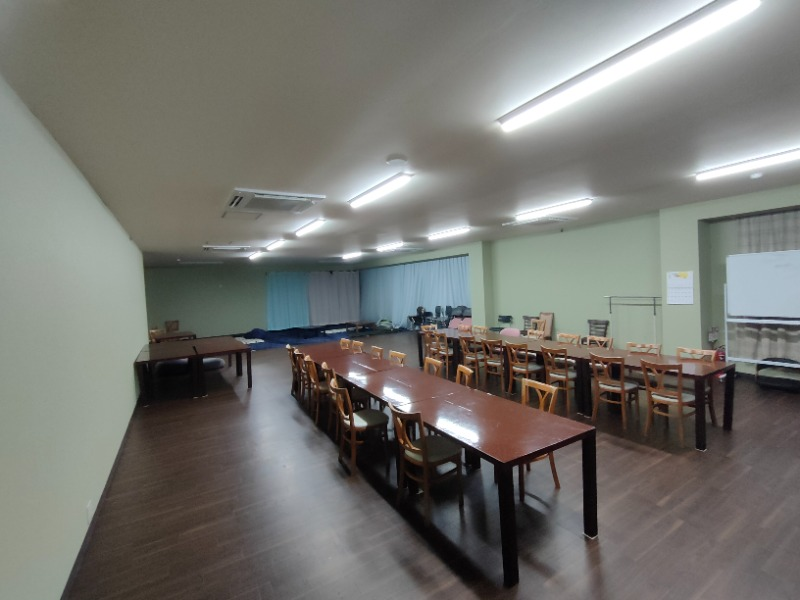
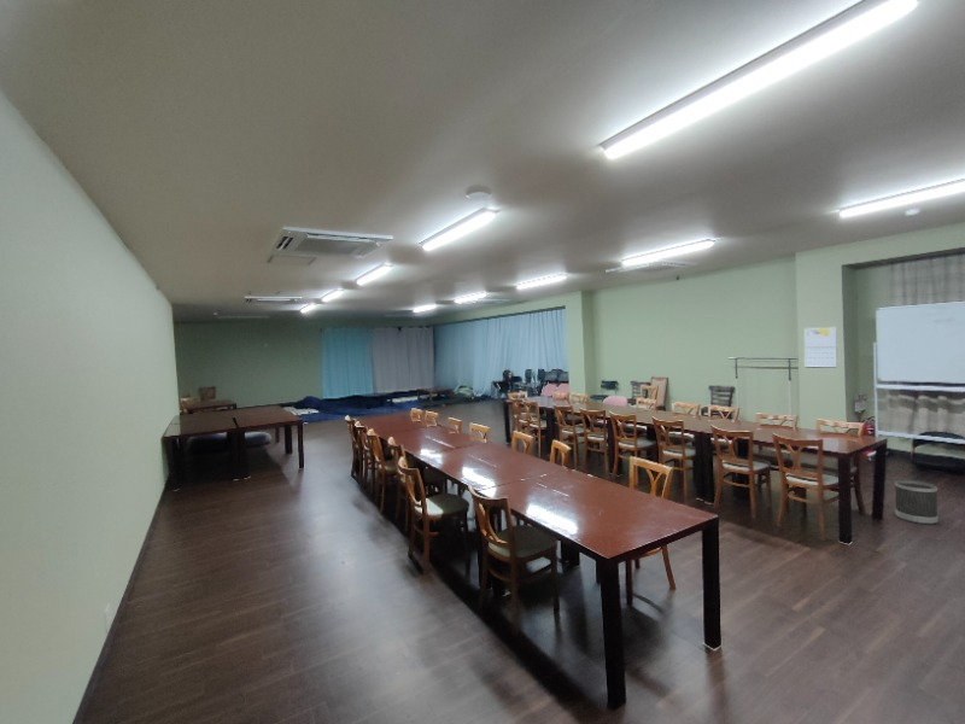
+ wastebasket (916, 501)
